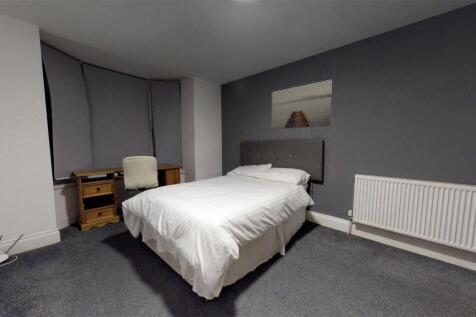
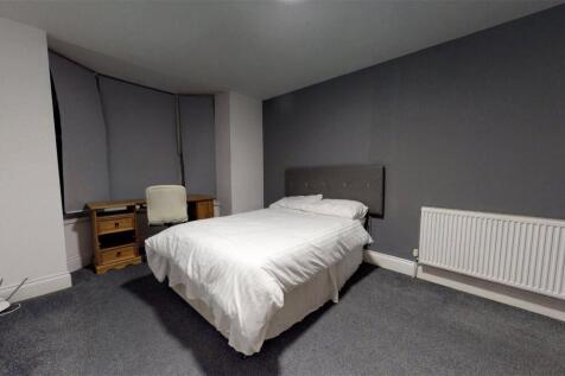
- wall art (298, 107)
